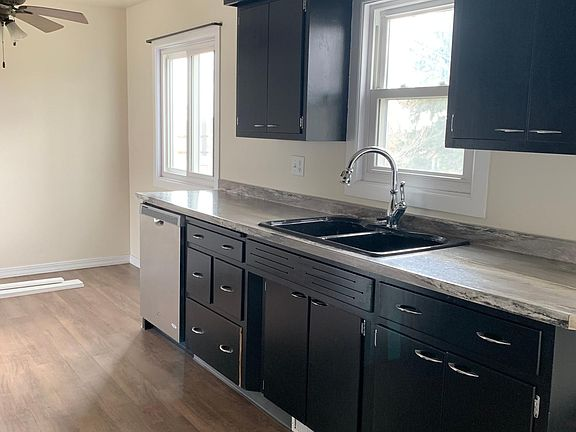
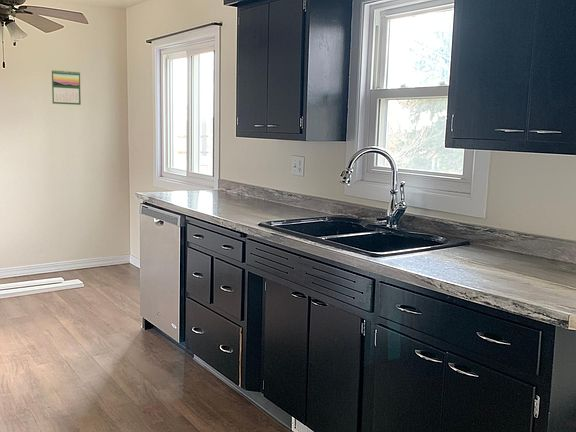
+ calendar (66, 87)
